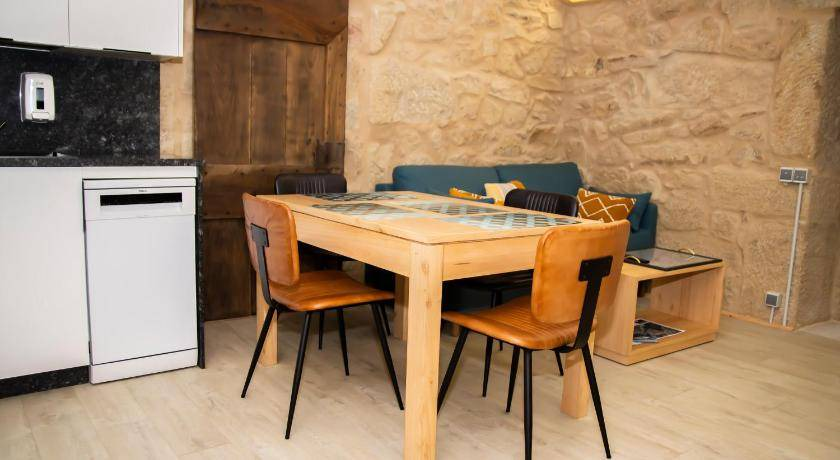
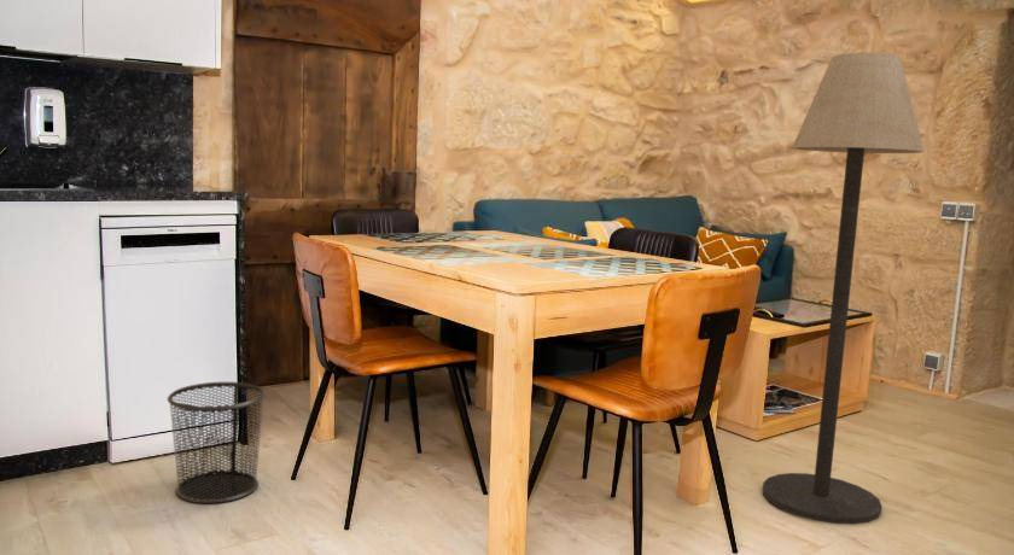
+ waste bin (217, 440)
+ floor lamp (841, 286)
